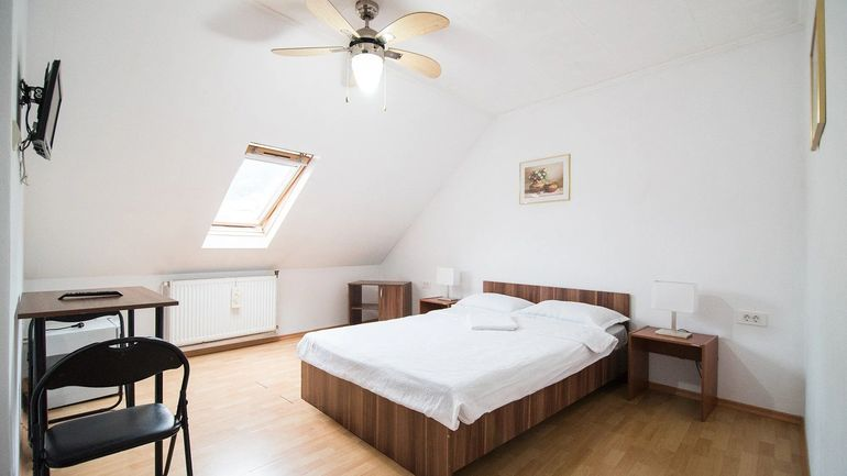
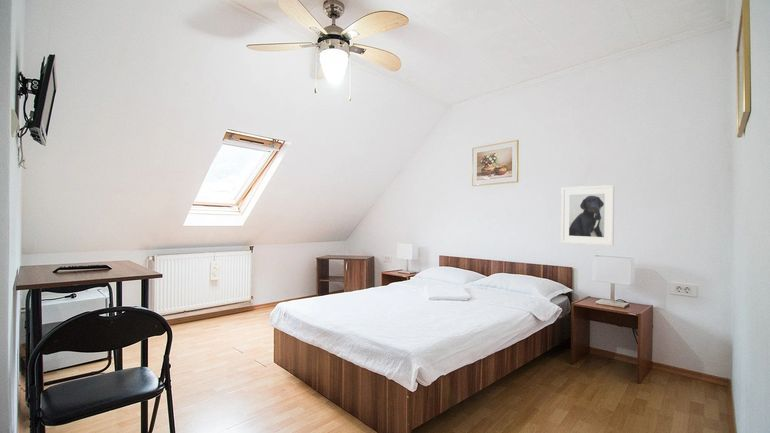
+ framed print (586, 215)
